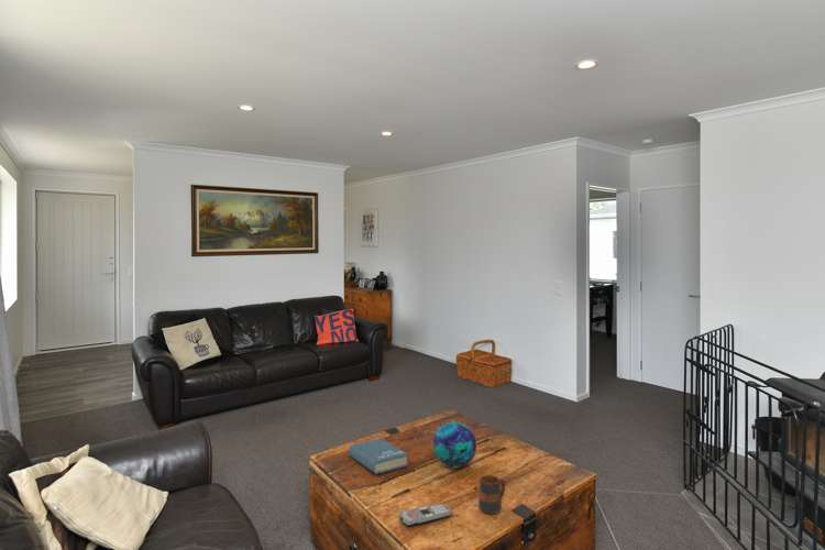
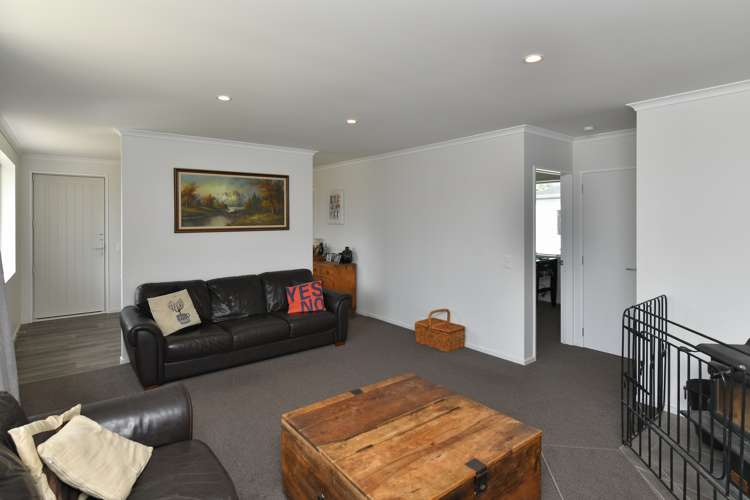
- remote control (426, 514)
- mug (493, 493)
- book (377, 454)
- decorative ball (454, 444)
